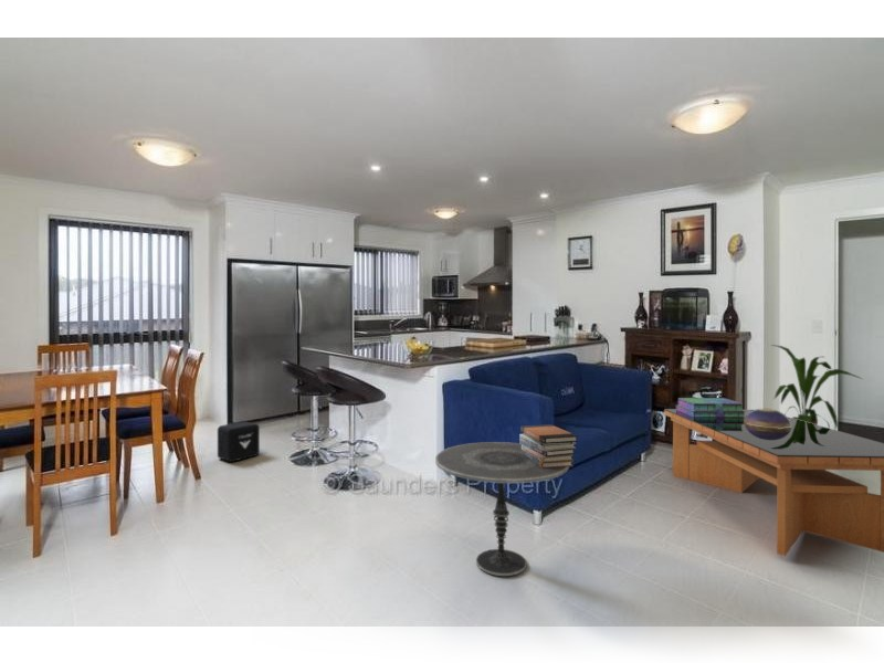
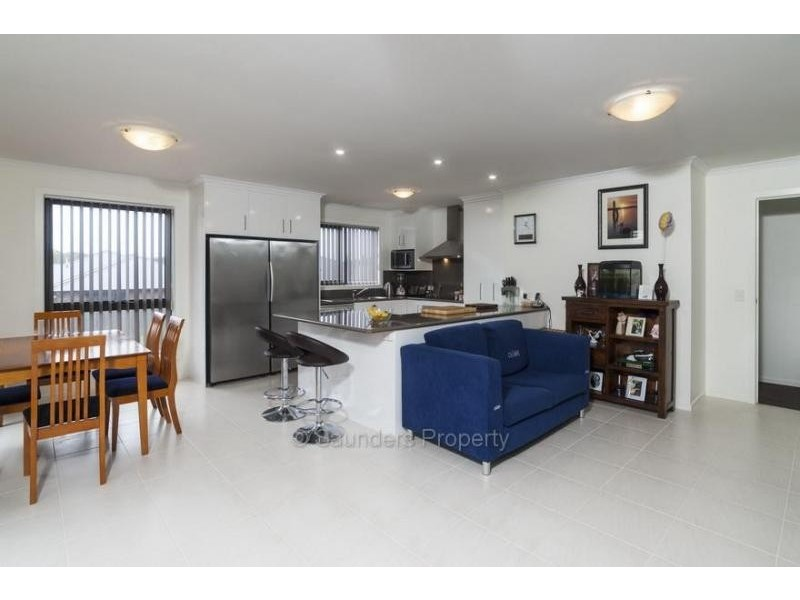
- decorative bowl (767, 415)
- stack of books (708, 407)
- side table (501, 509)
- house plant (814, 397)
- air purifier (239, 441)
- coffee table (767, 469)
- book stack (546, 443)
